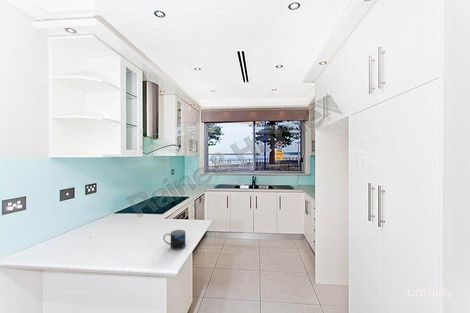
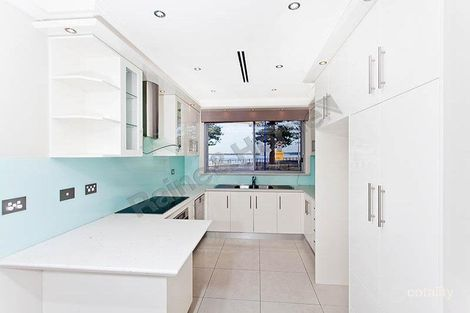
- mug (174, 239)
